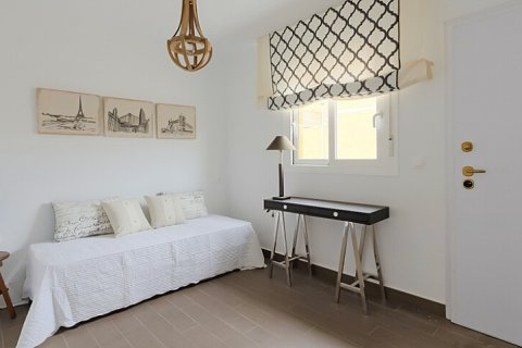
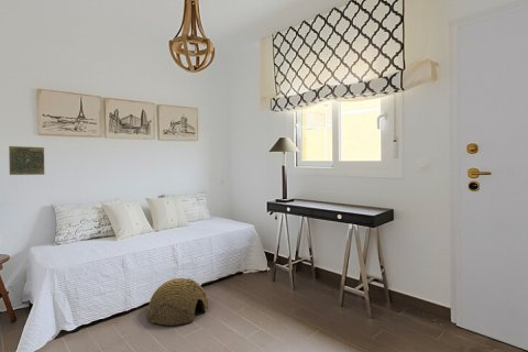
+ woven basket (177, 296)
+ decorative tile (26, 161)
